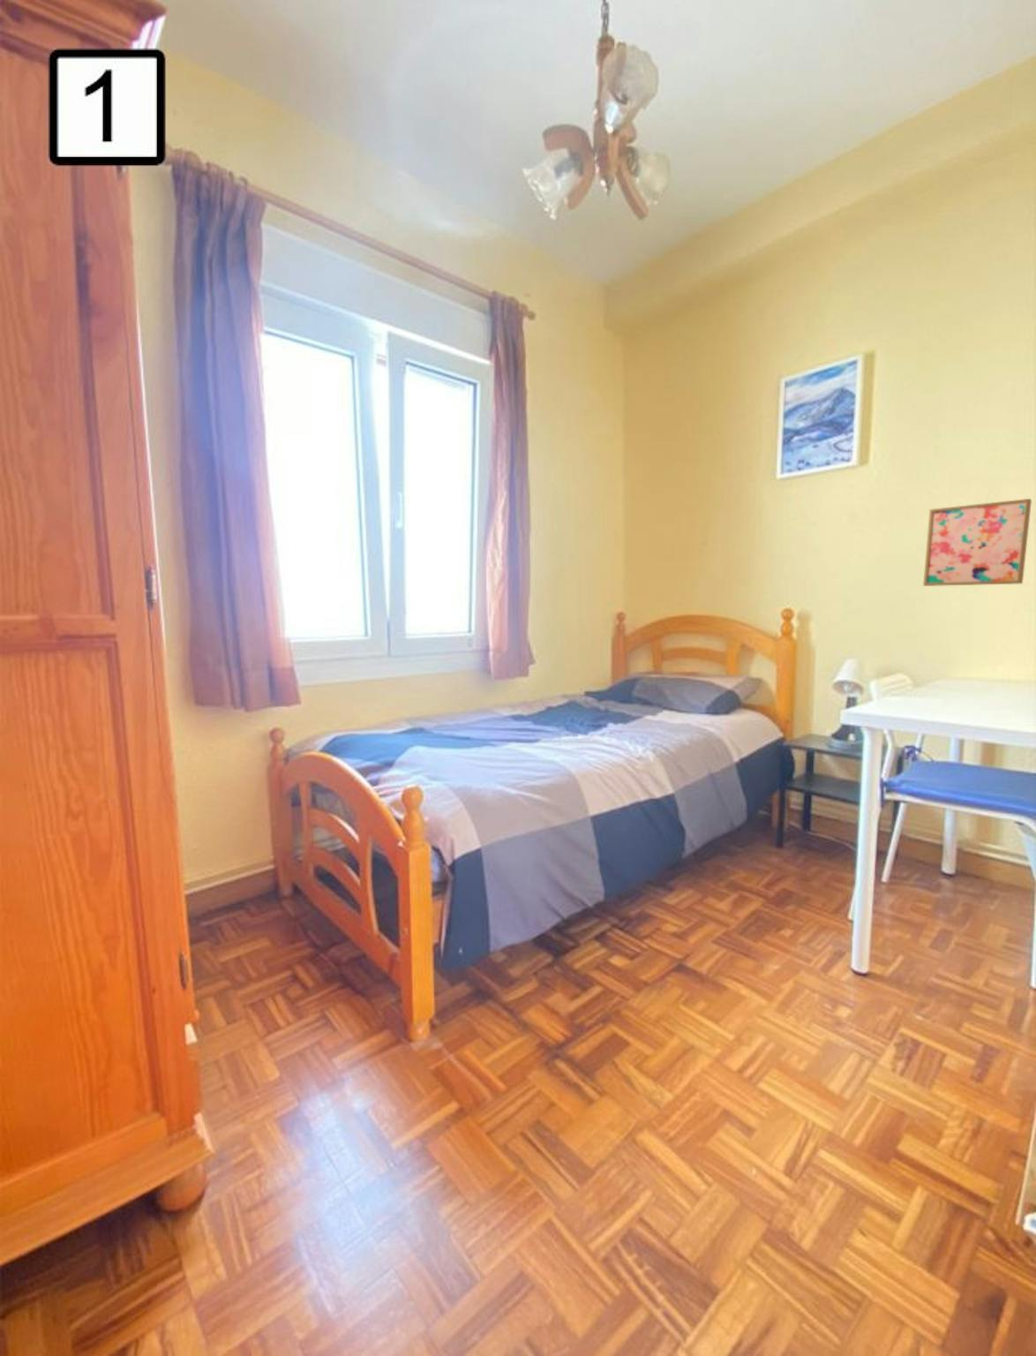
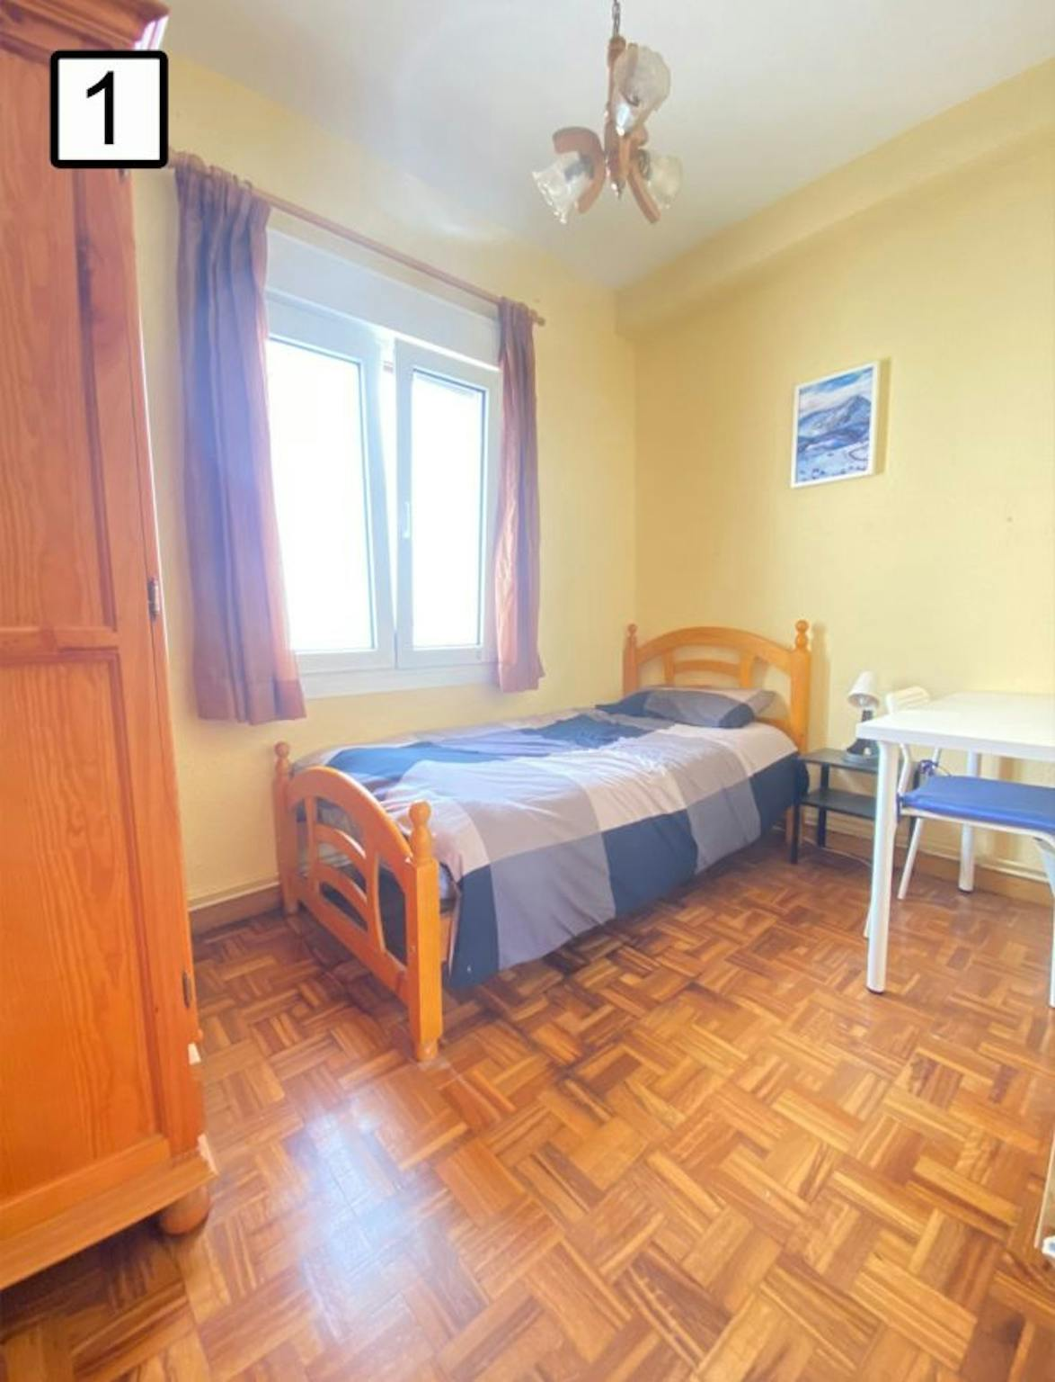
- wall art (974, 545)
